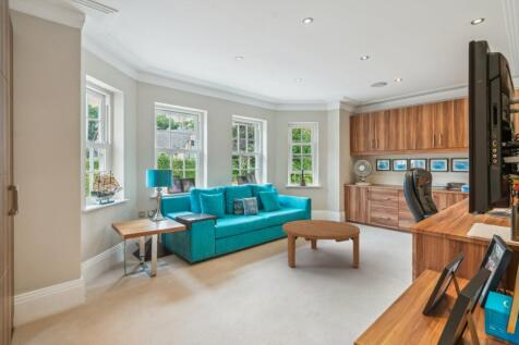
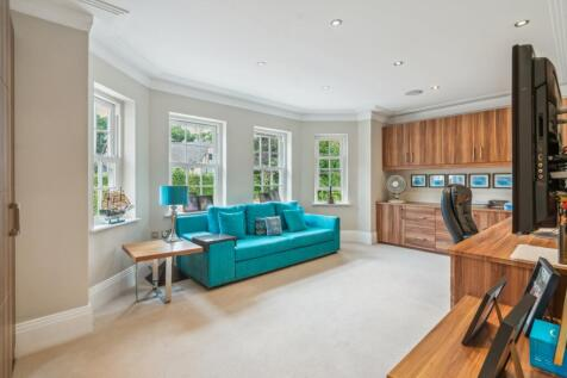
- coffee table (316, 241)
